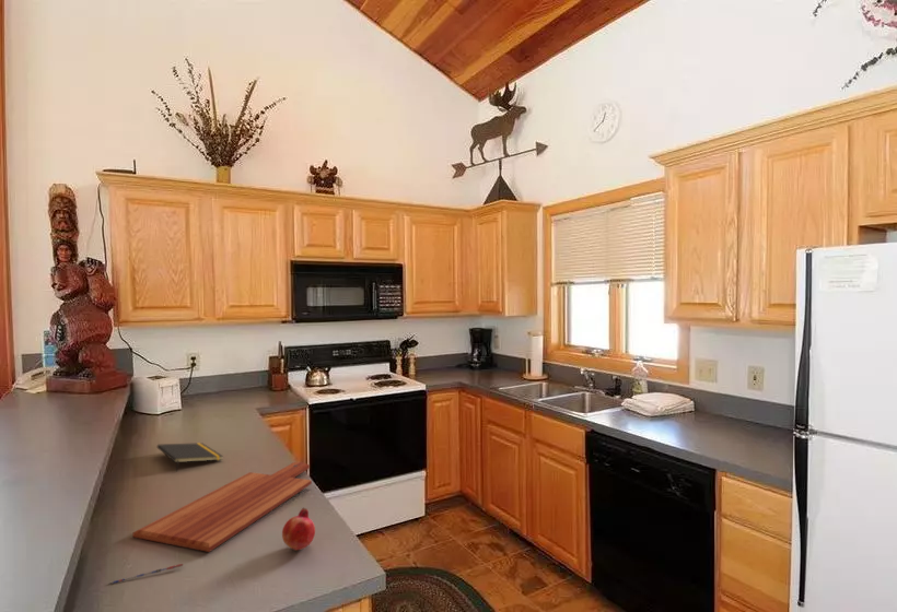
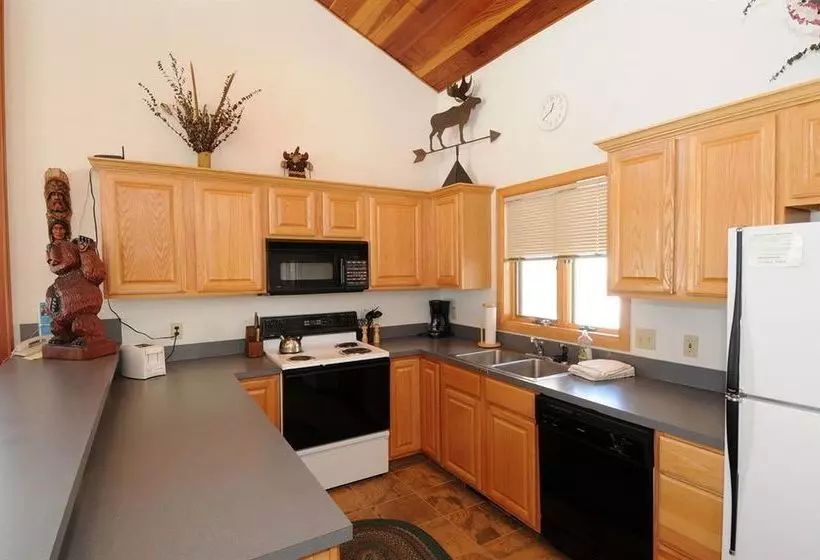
- notepad (189, 451)
- pen (147, 573)
- fruit (299, 529)
- cutting board (236, 503)
